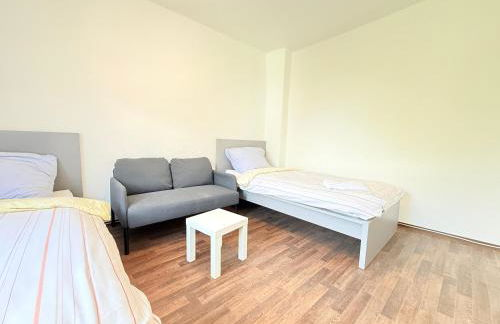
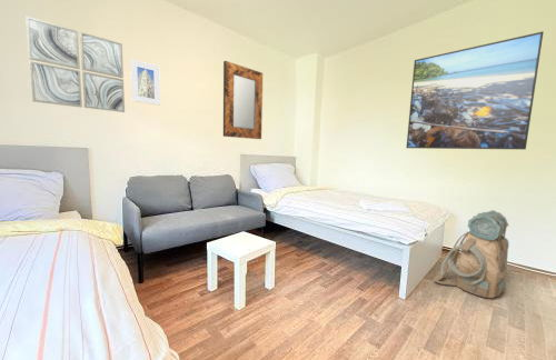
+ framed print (463, 99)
+ wall art (82, 69)
+ home mirror (244, 102)
+ backpack (475, 248)
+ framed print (146, 82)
